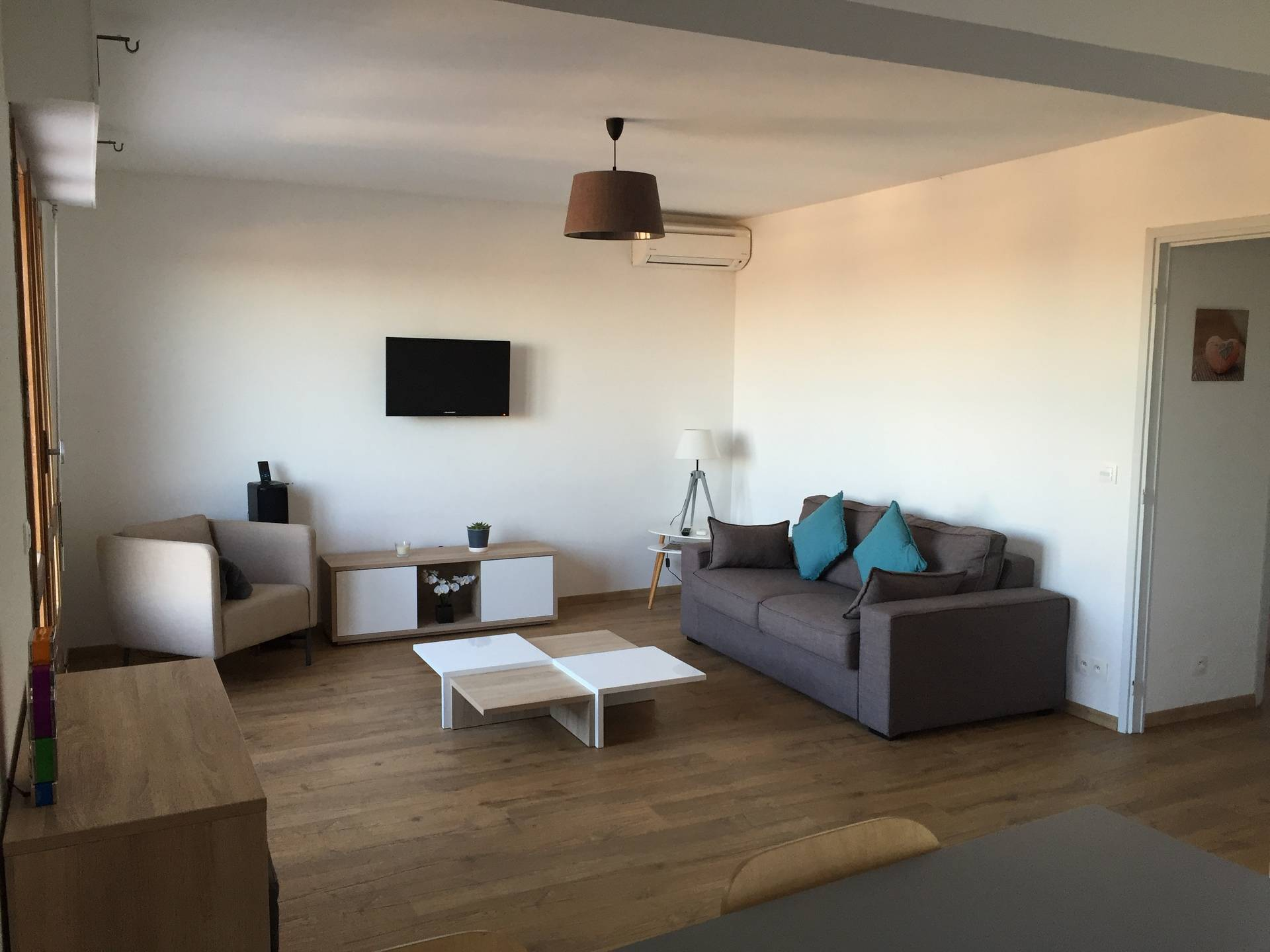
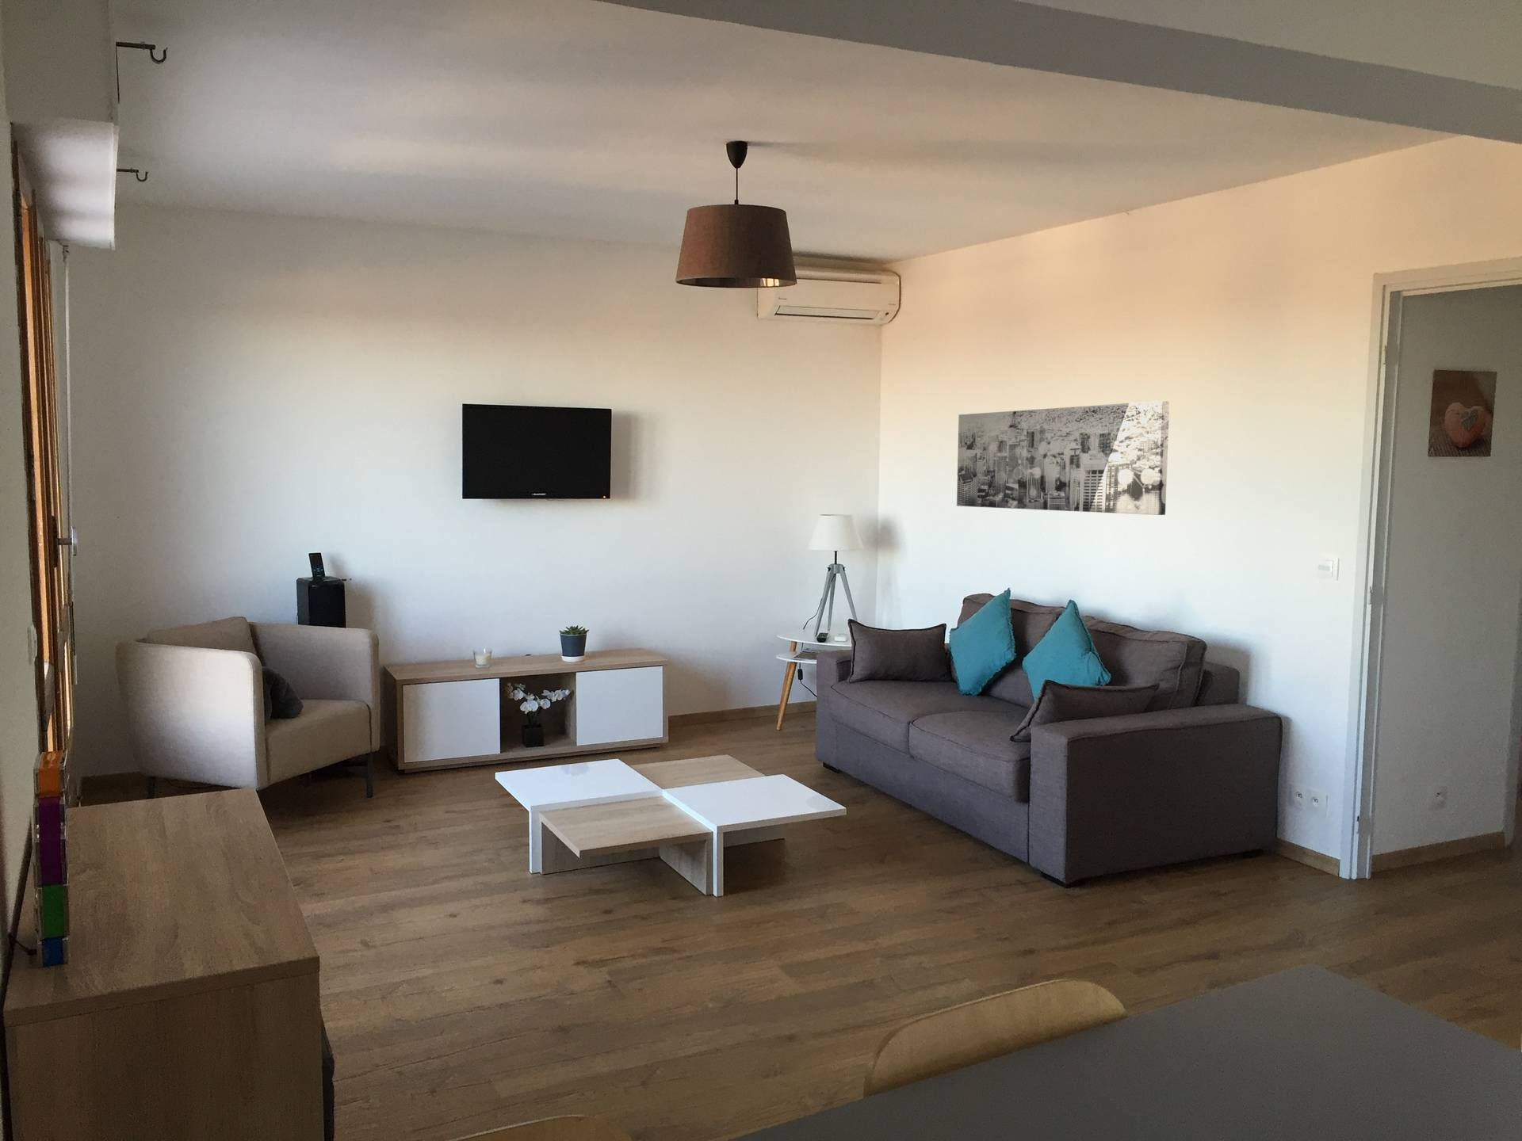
+ wall art (1051, 459)
